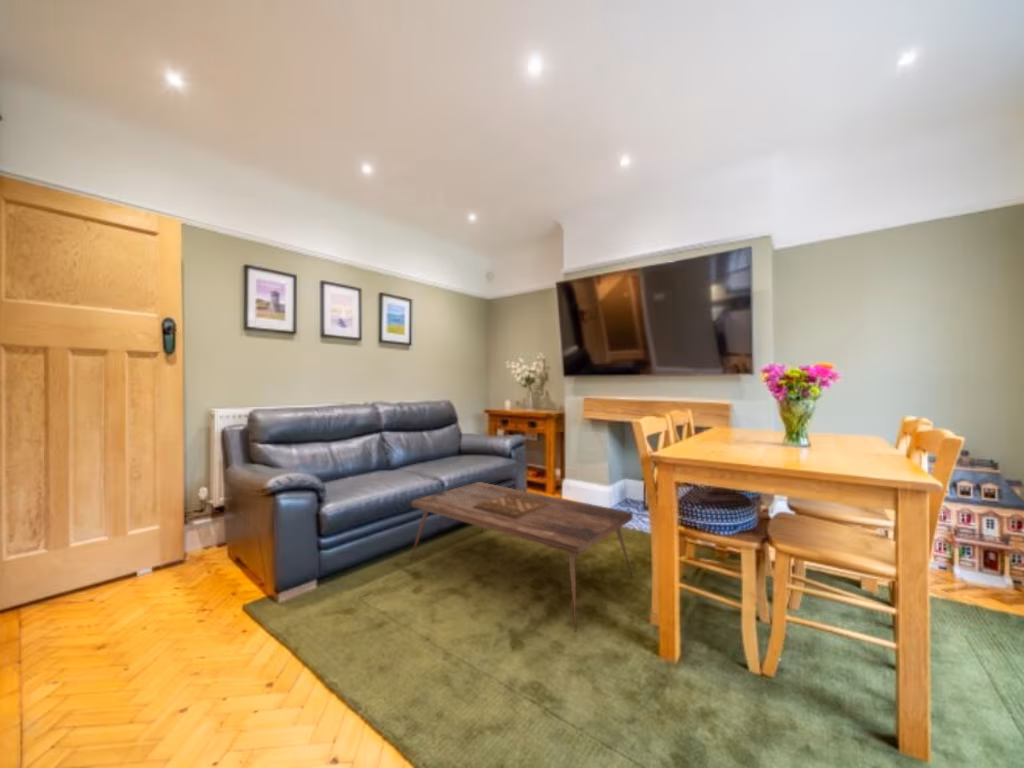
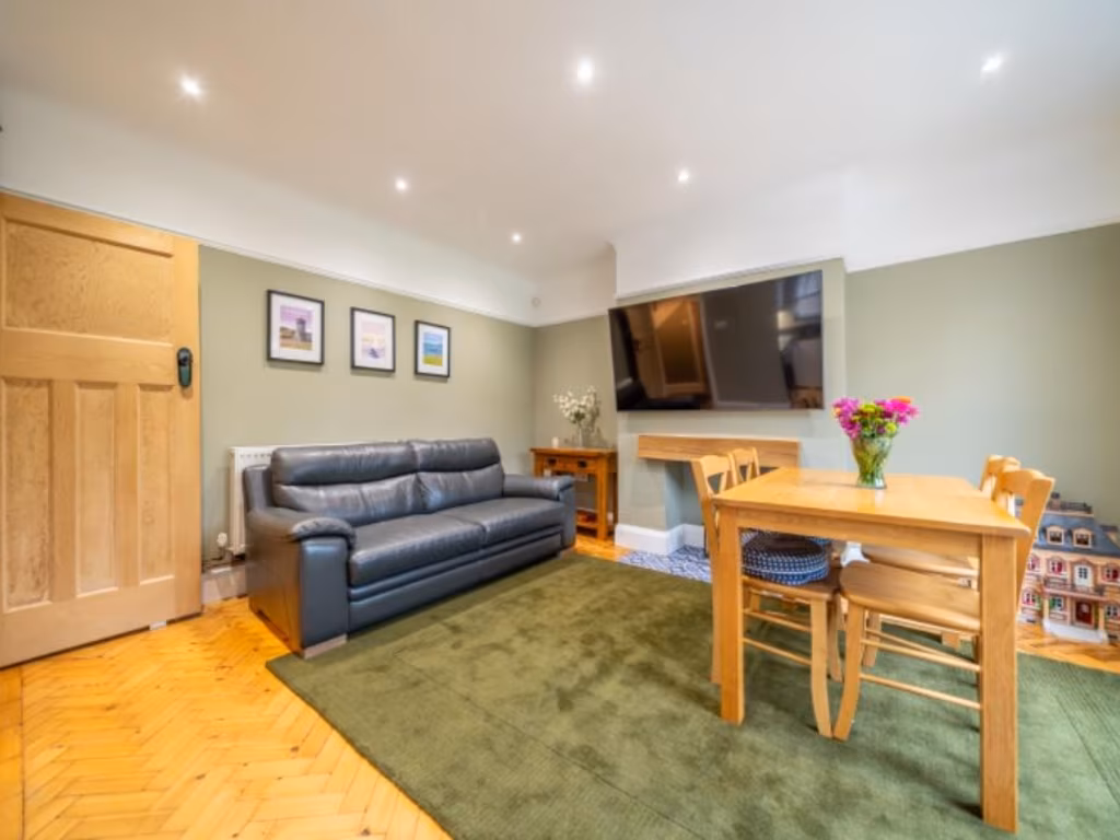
- coffee table (516, 533)
